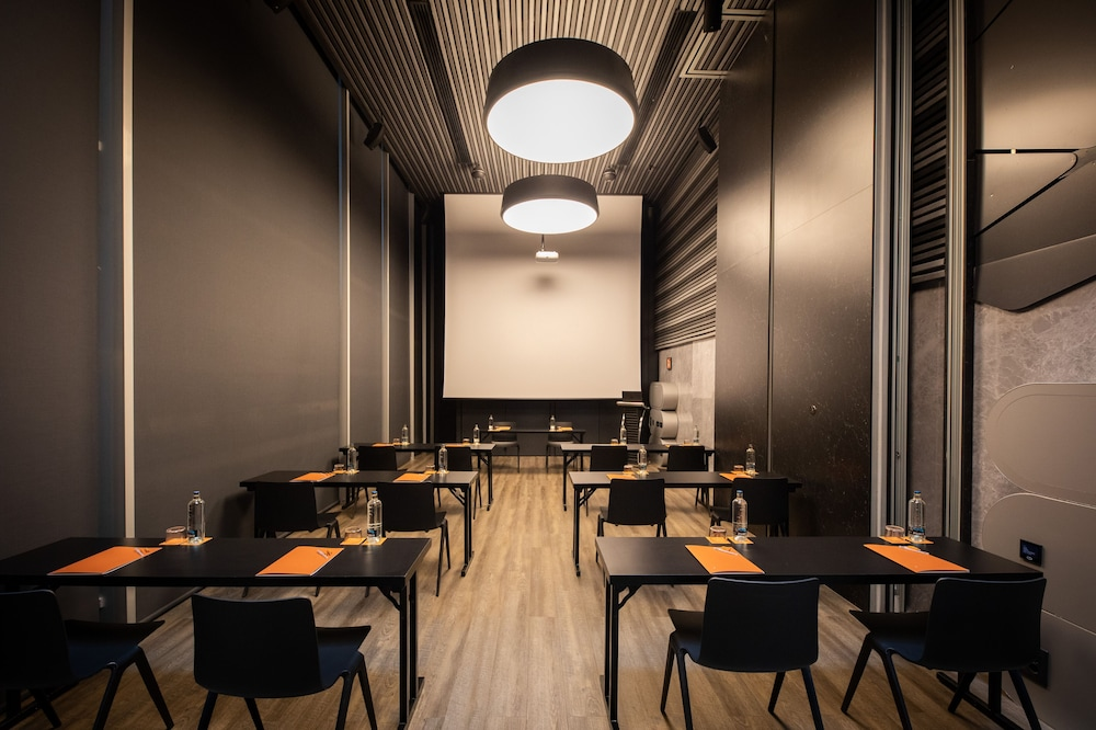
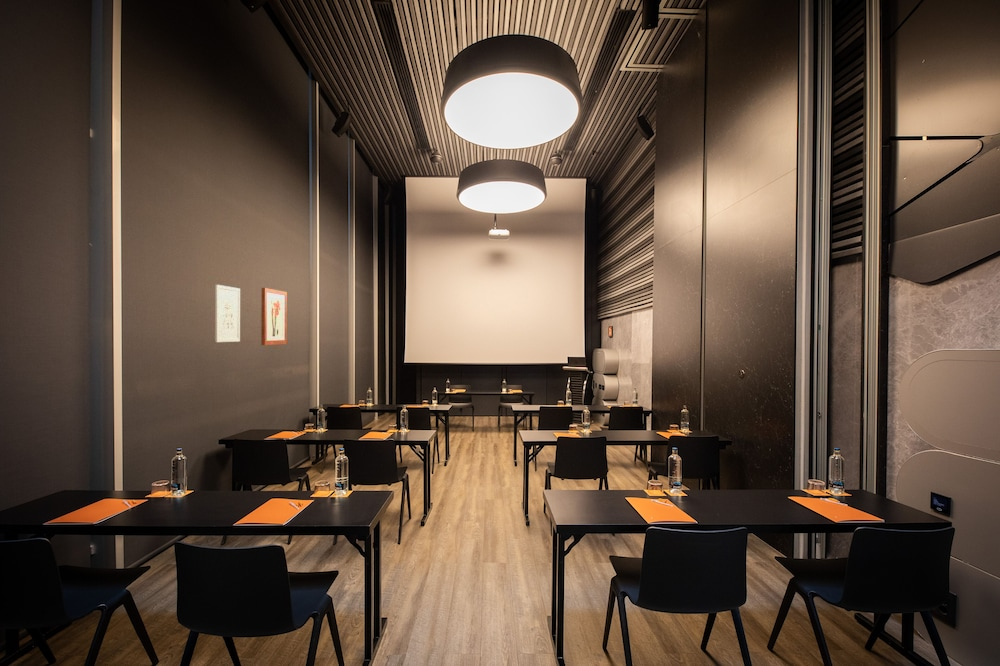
+ wall art (228, 314)
+ wall art (274, 317)
